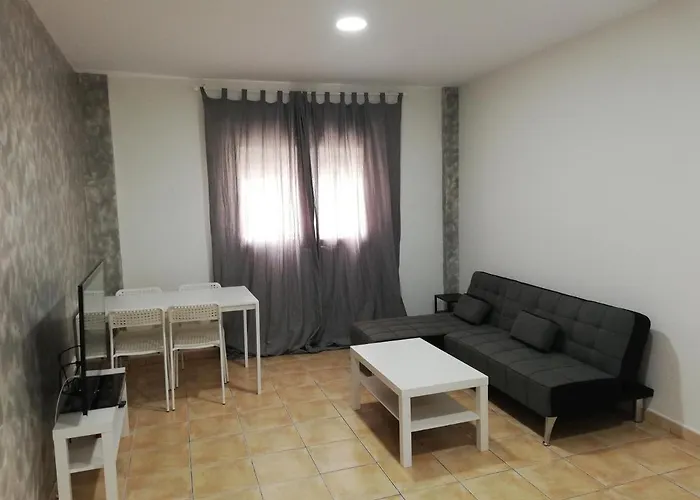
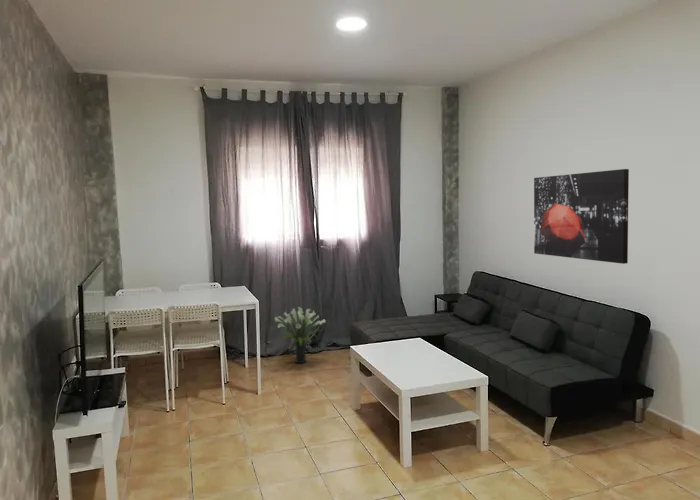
+ wall art (575, 216)
+ potted plant (301, 334)
